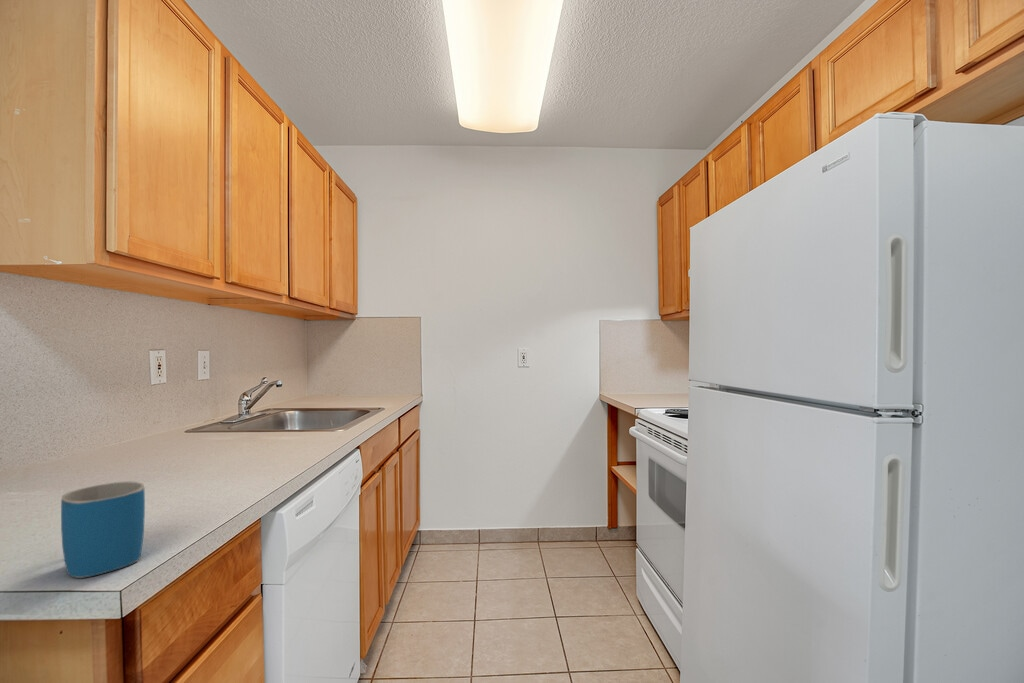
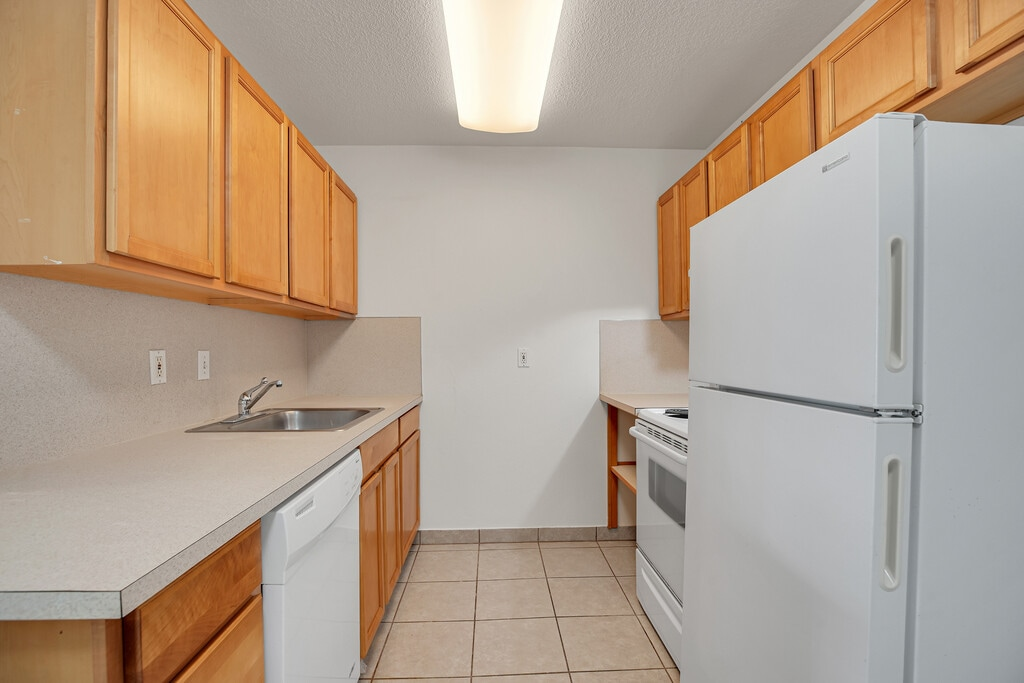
- mug (101, 523)
